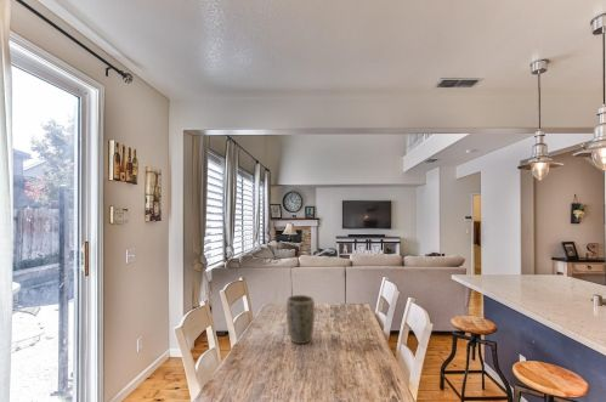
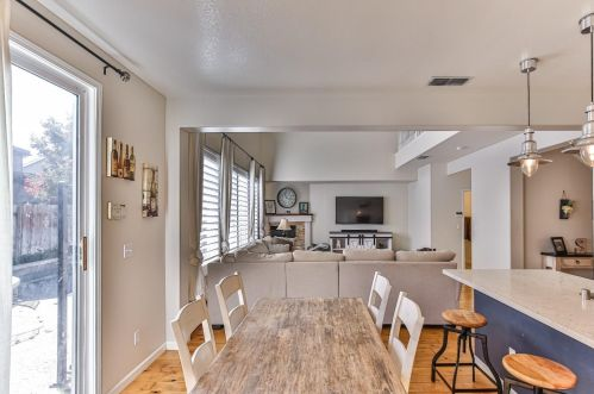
- plant pot (300, 318)
